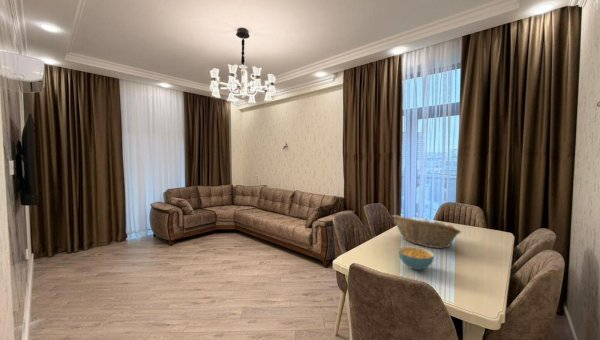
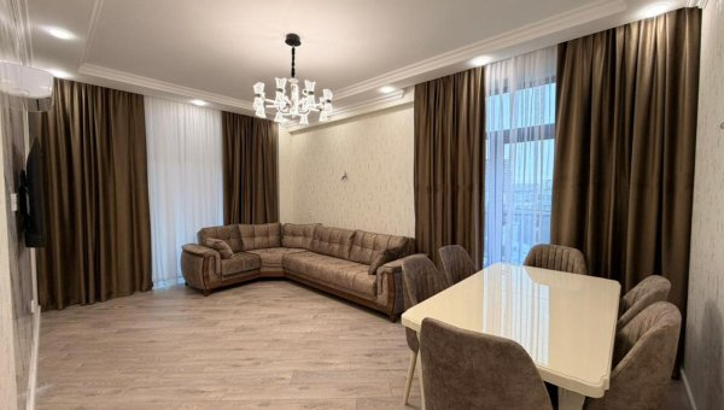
- fruit basket (423, 228)
- cereal bowl (415, 260)
